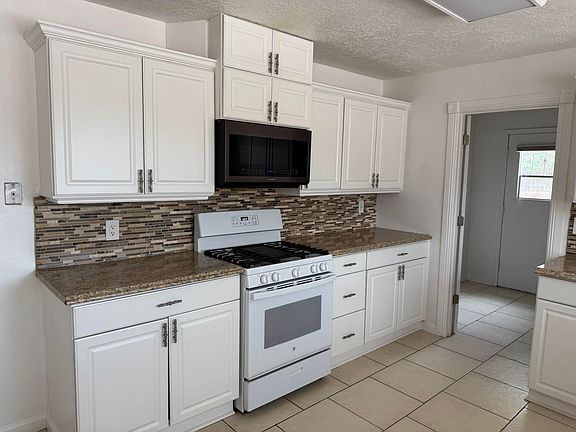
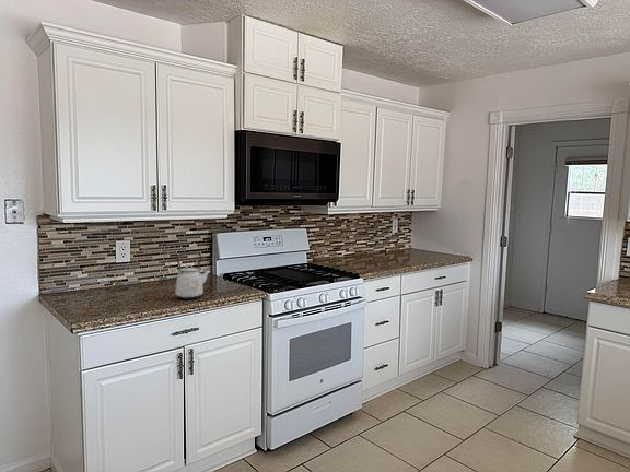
+ kettle (194, 274)
